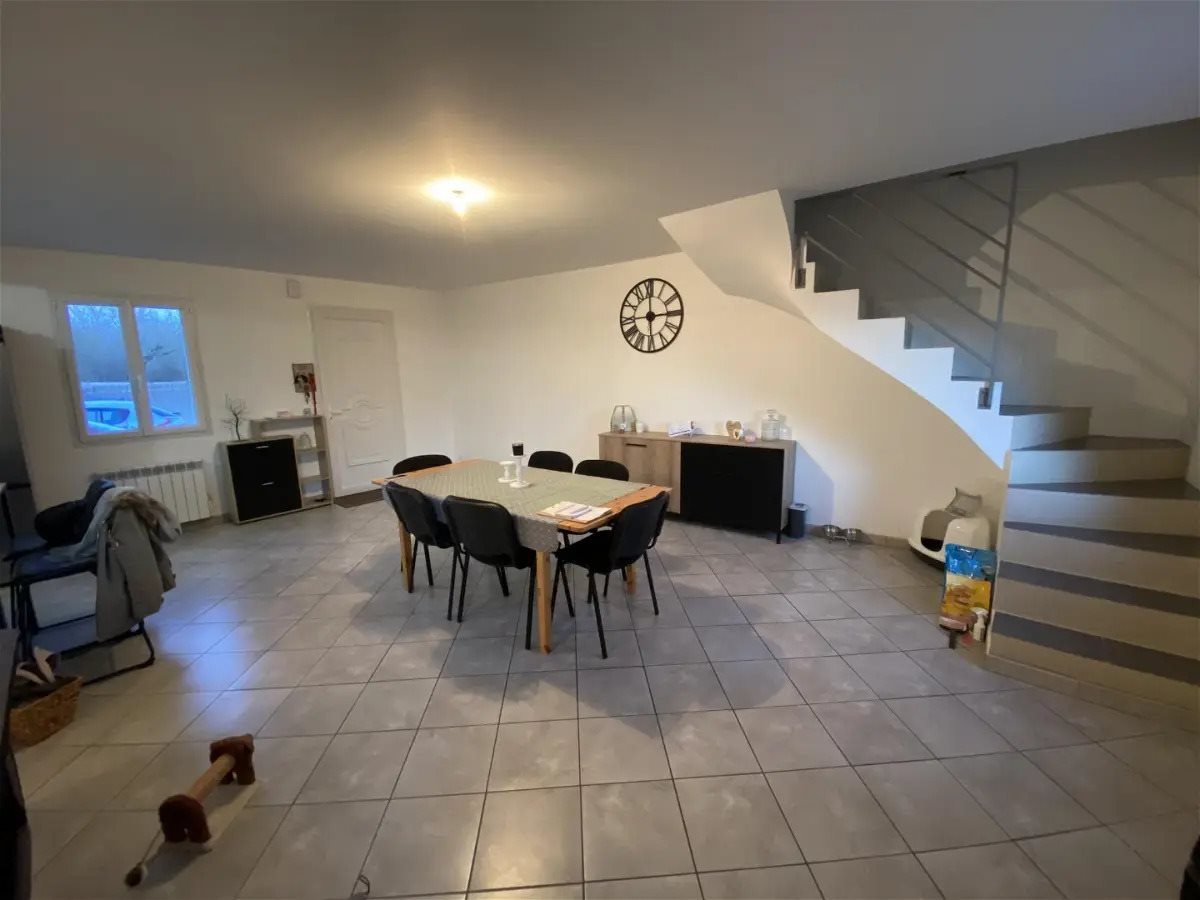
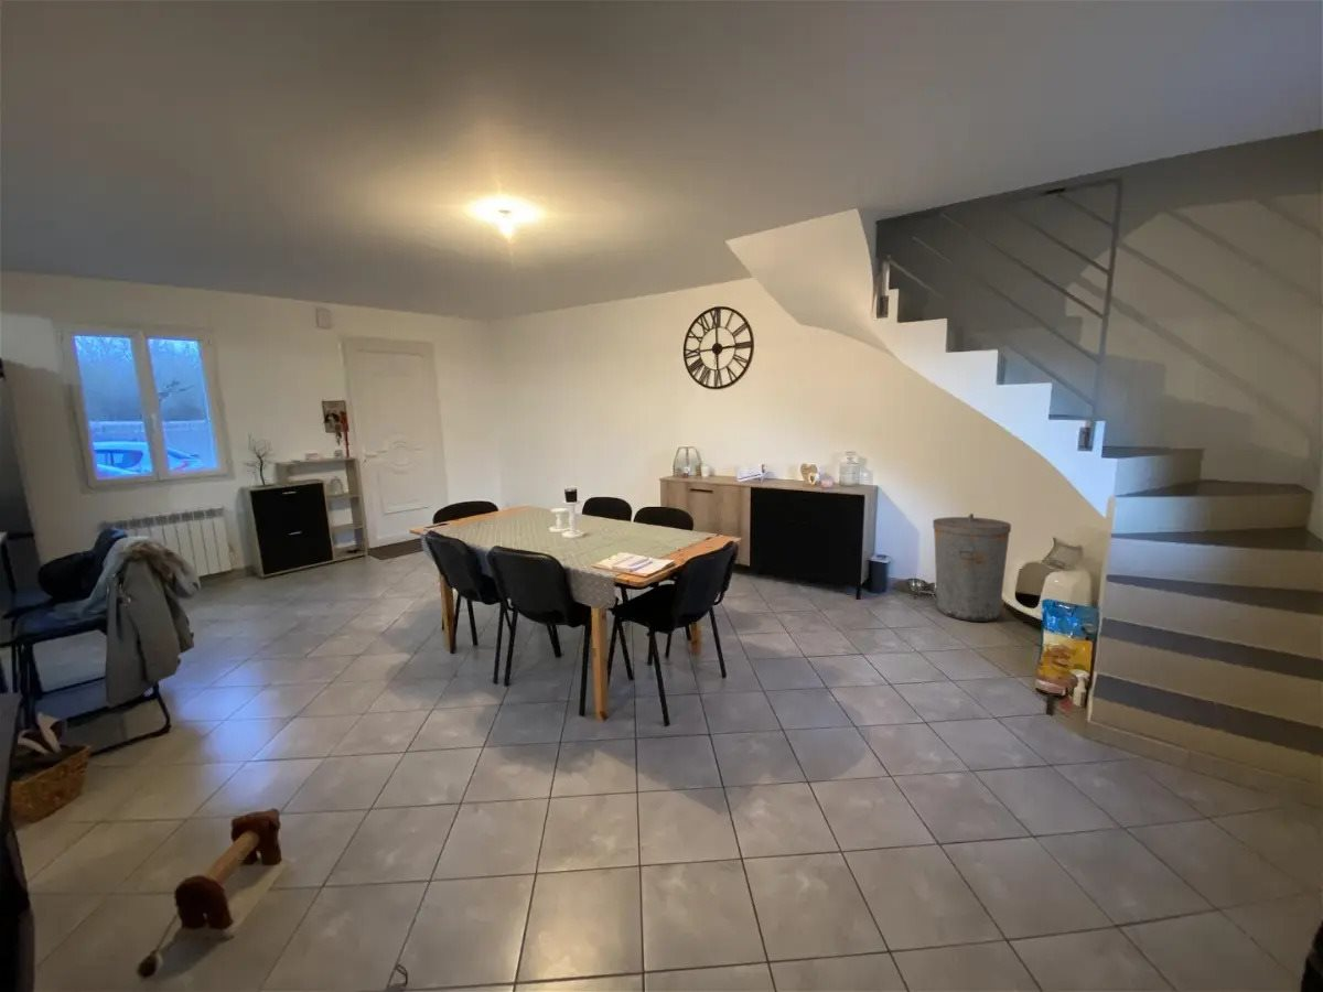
+ trash can (969, 563)
